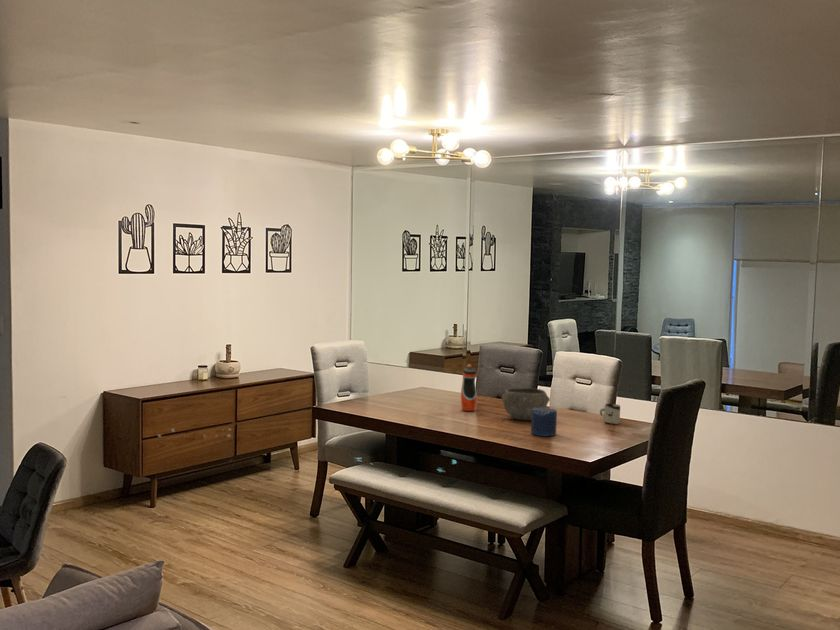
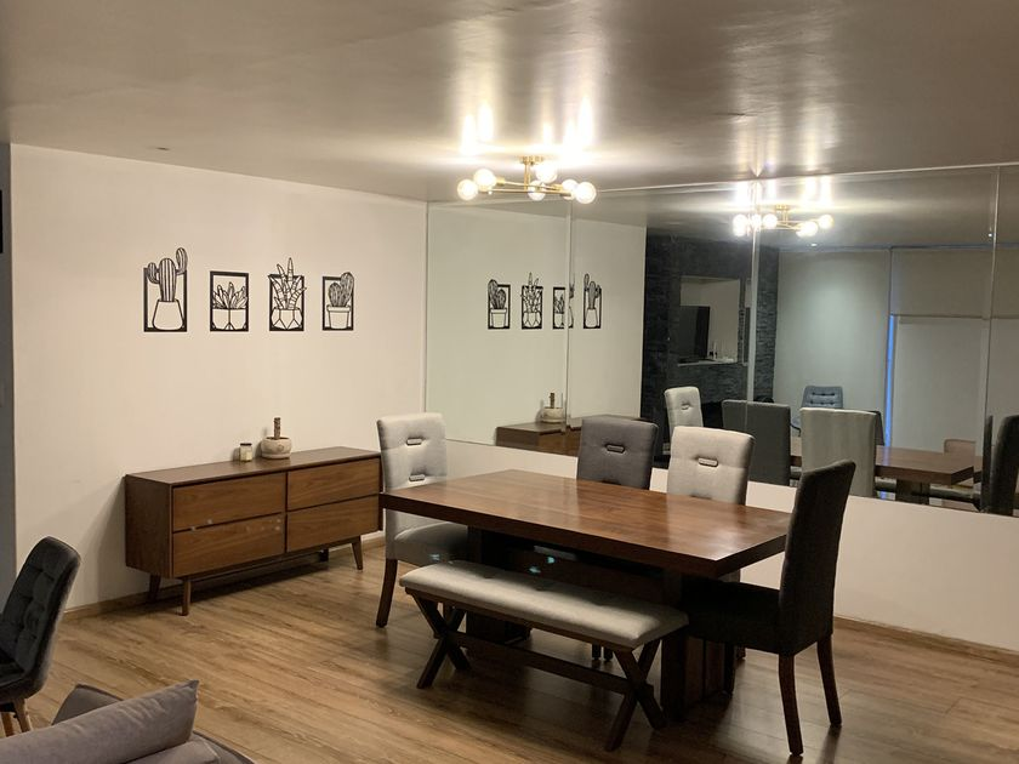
- cup (609, 413)
- bowl (524, 404)
- water bottle (469, 387)
- candle (543, 421)
